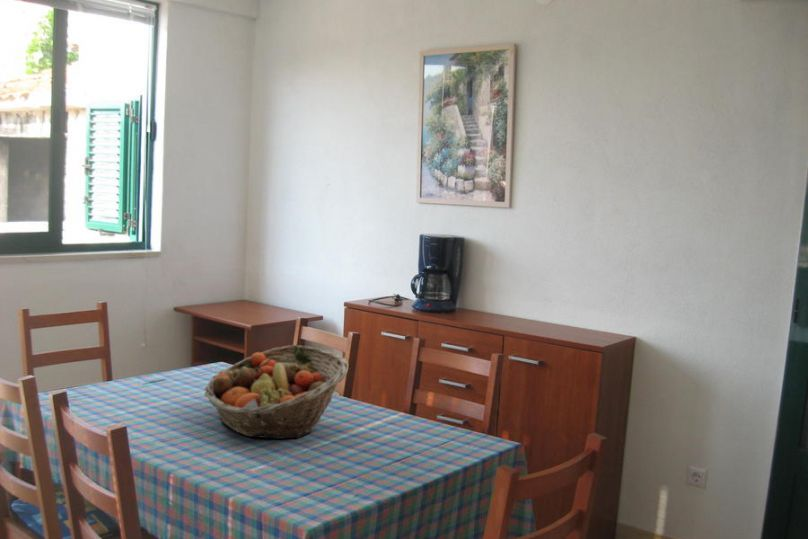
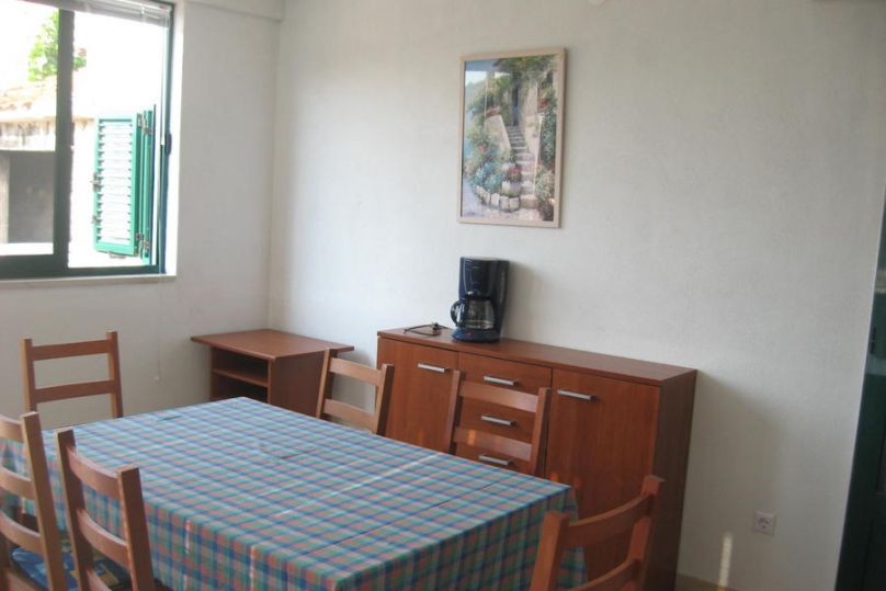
- fruit basket (276, 388)
